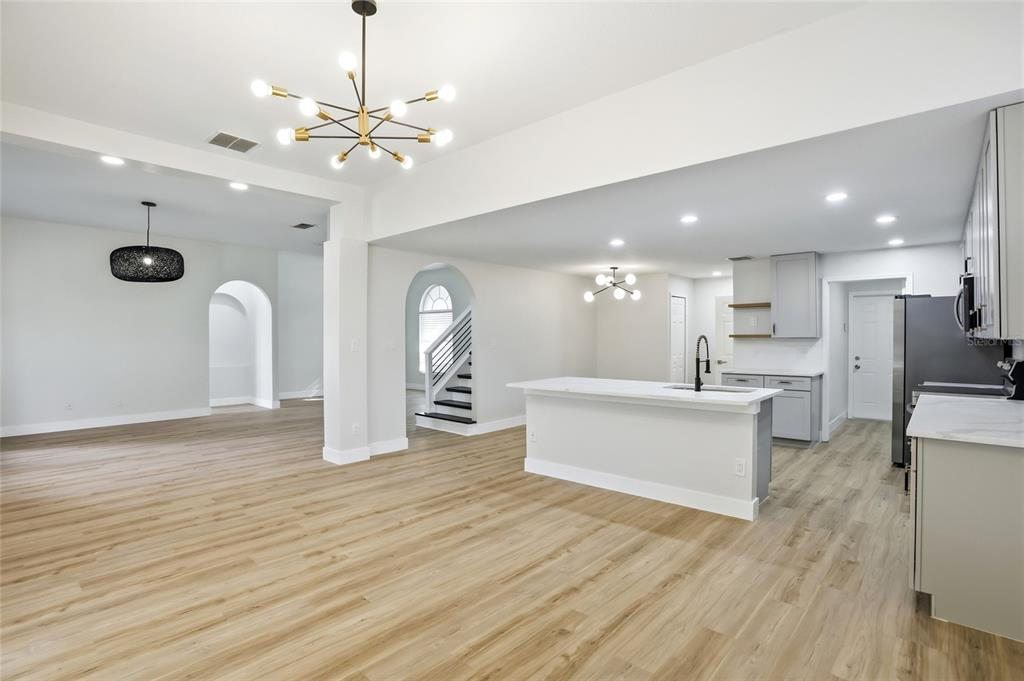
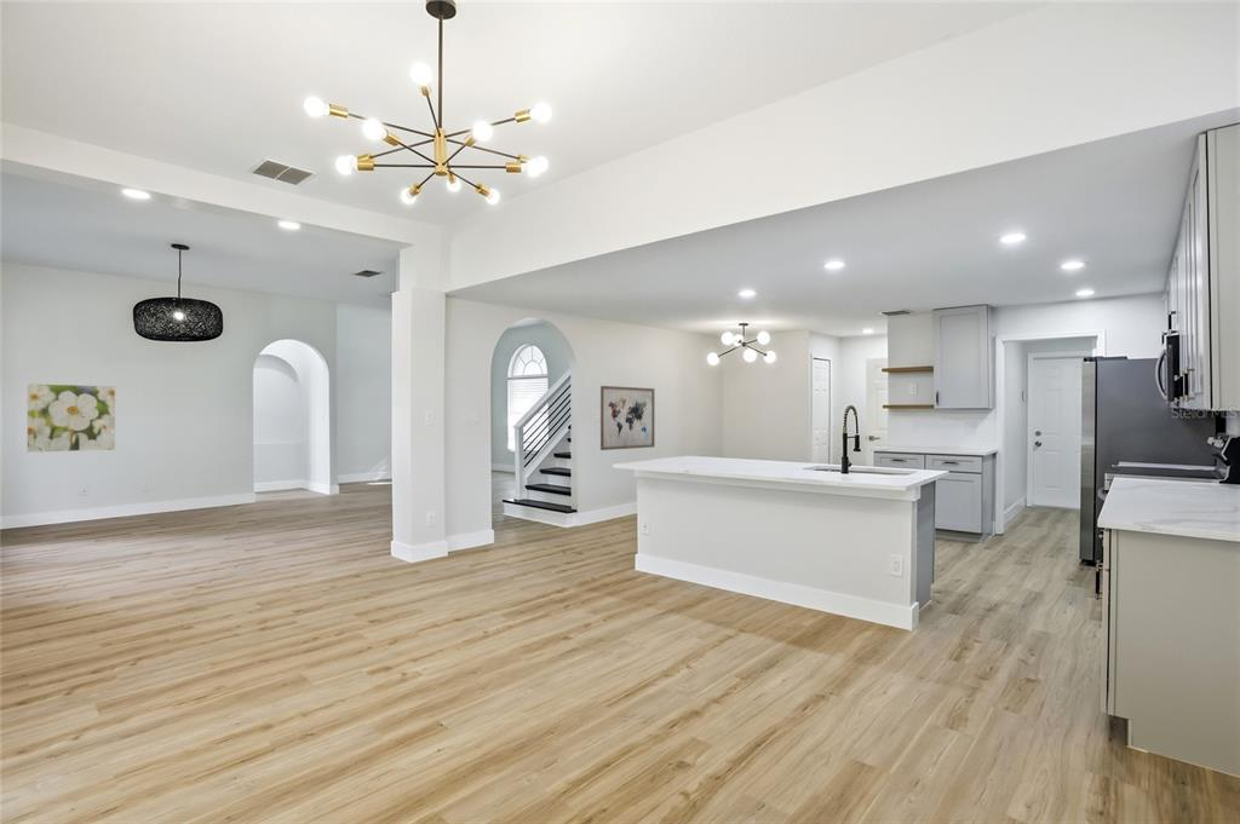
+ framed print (73, 417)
+ wall art (628, 417)
